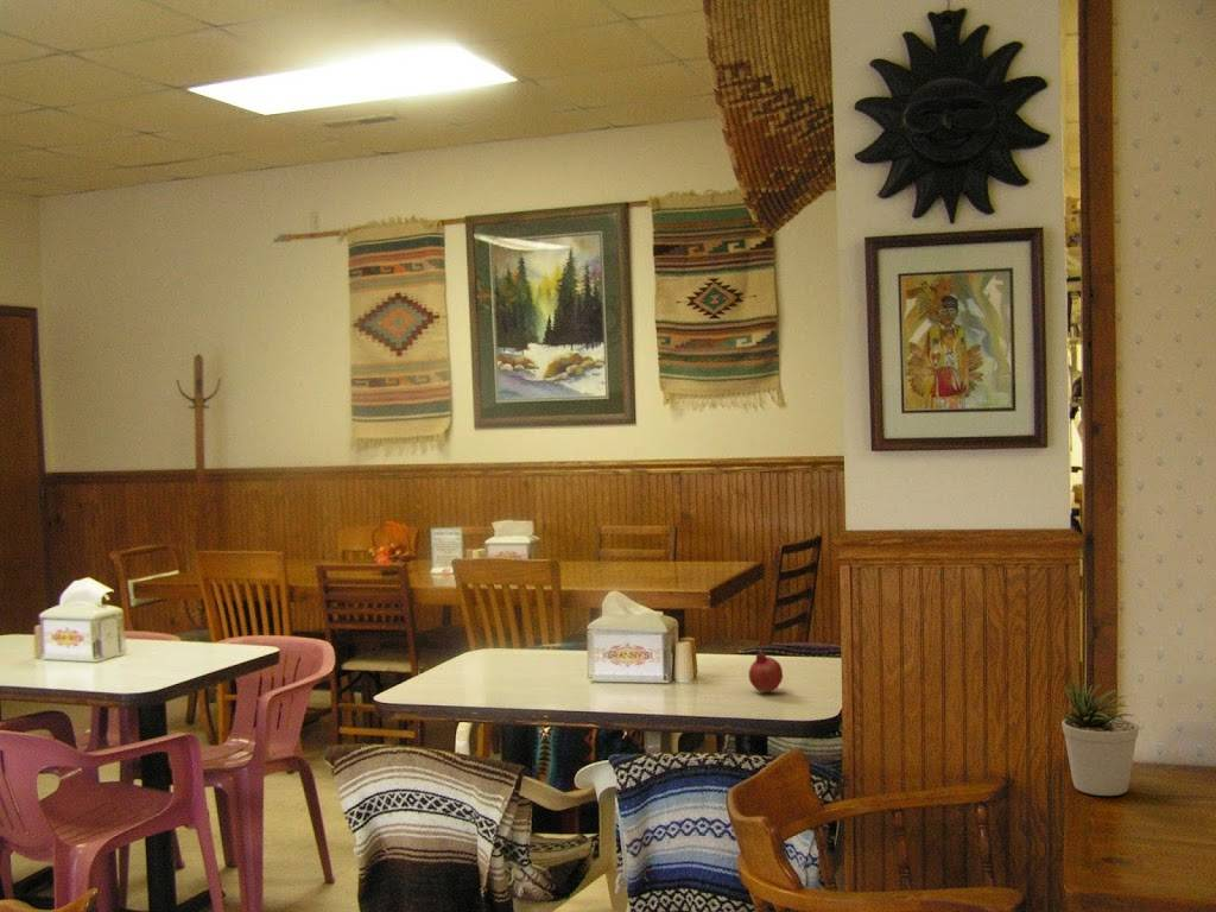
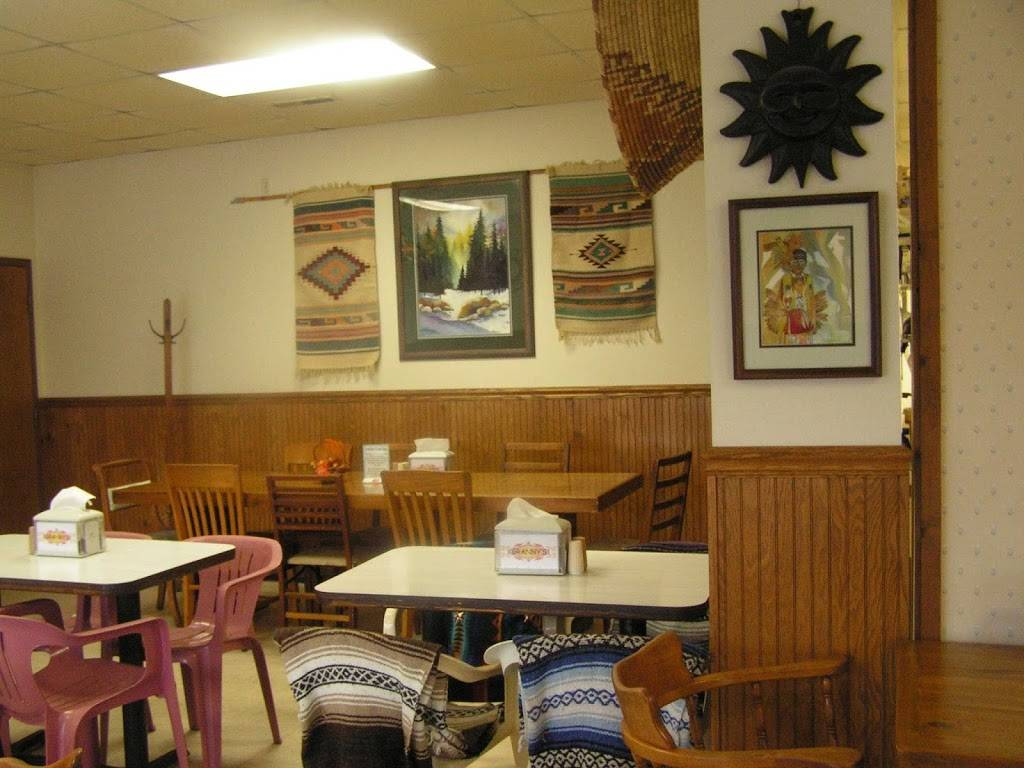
- potted plant (1096, 732)
- fruit (766, 671)
